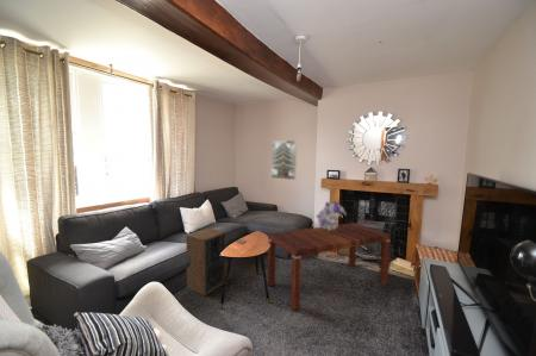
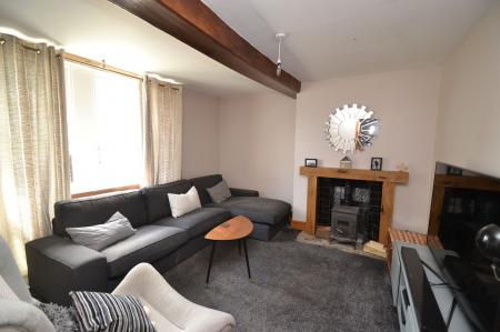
- bouquet (332, 217)
- speaker (206, 260)
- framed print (283, 160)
- coffee table (325, 251)
